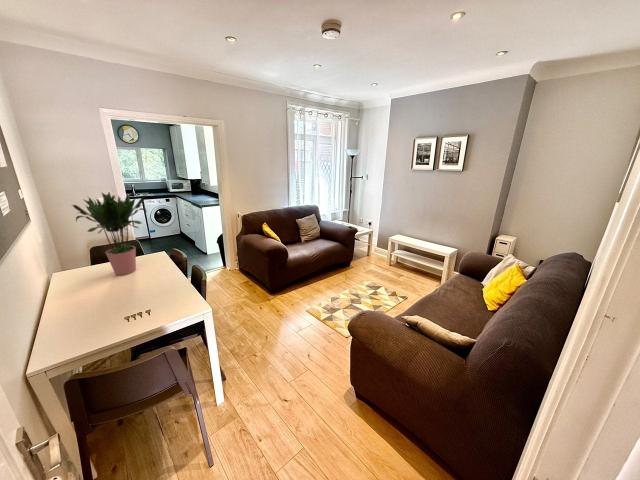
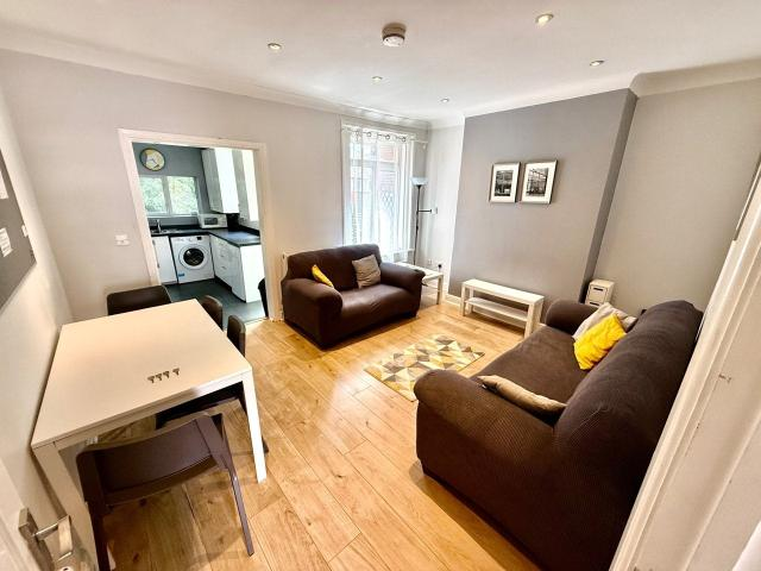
- potted plant (112, 232)
